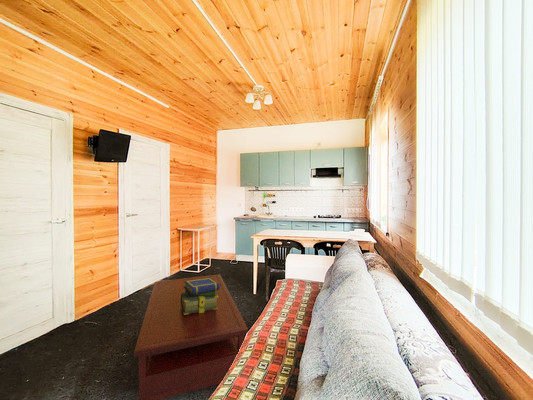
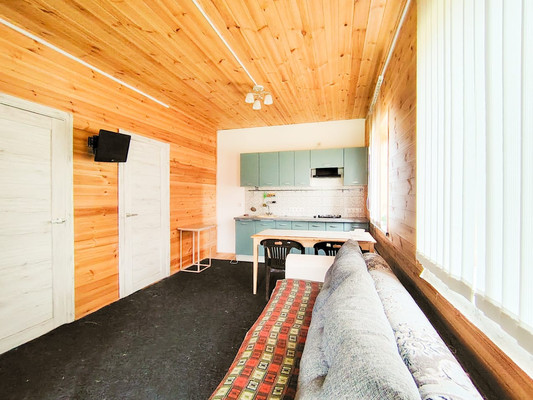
- stack of books (200, 293)
- coffee table (191, 326)
